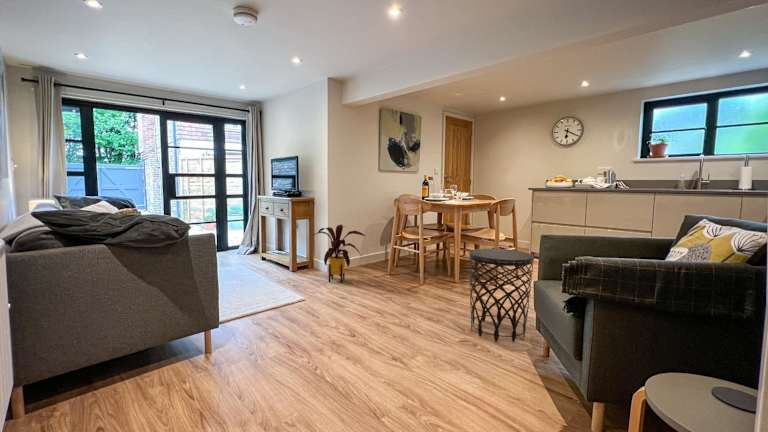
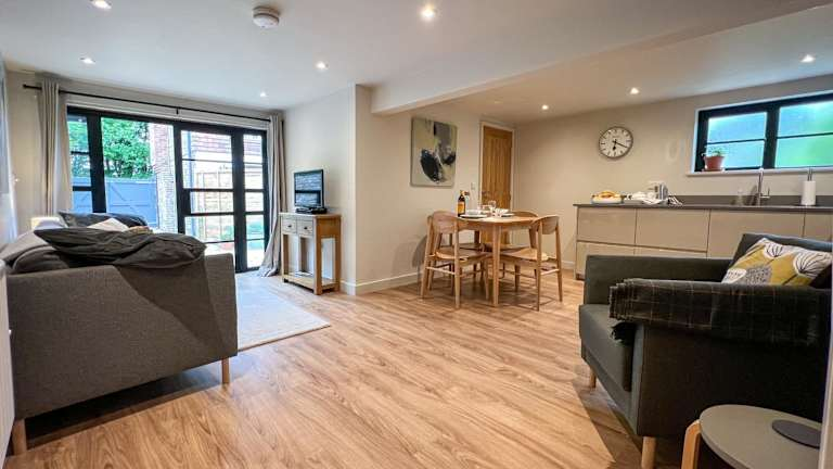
- house plant (334, 252)
- side table (500, 289)
